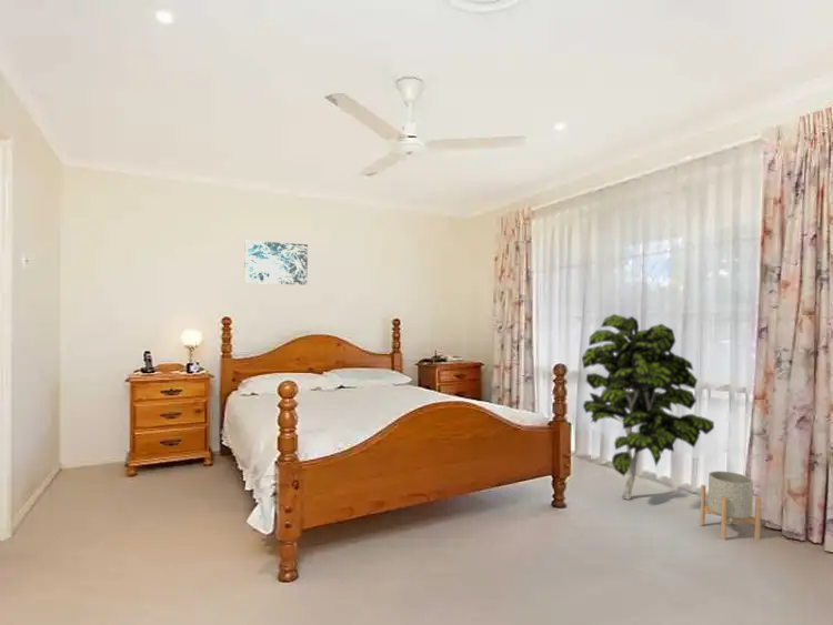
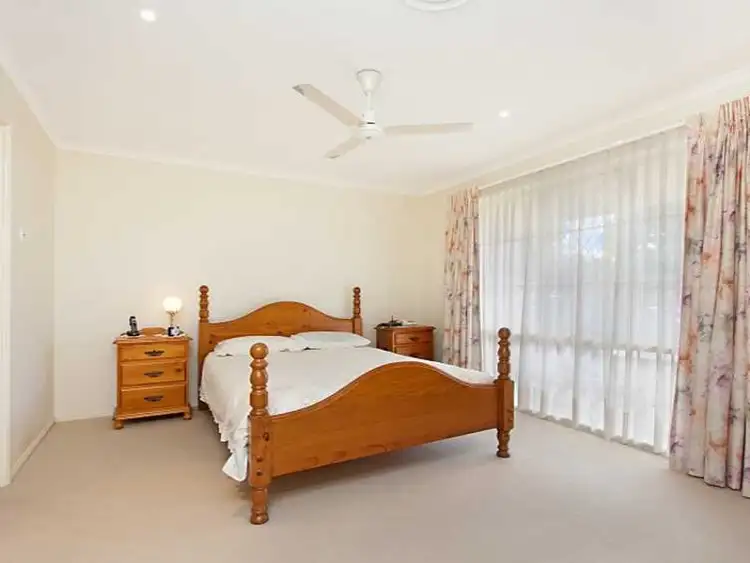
- planter (730, 504)
- wall art (277, 263)
- indoor plant (641, 407)
